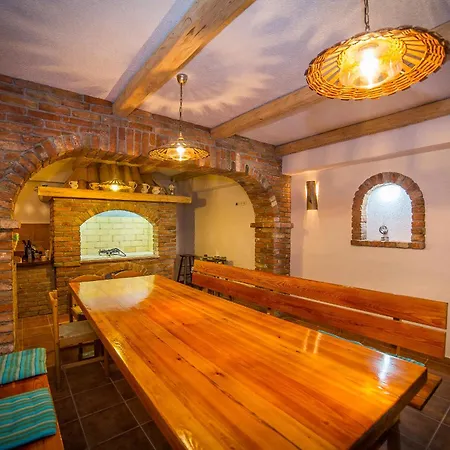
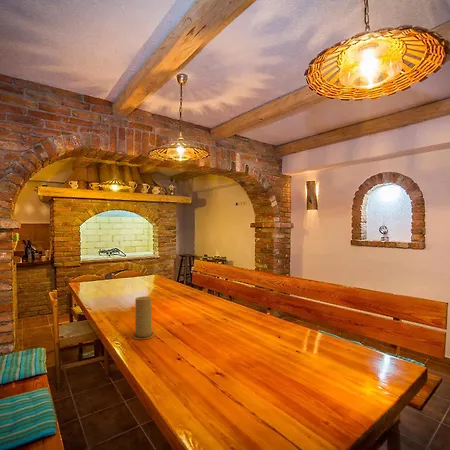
+ candle (143, 316)
